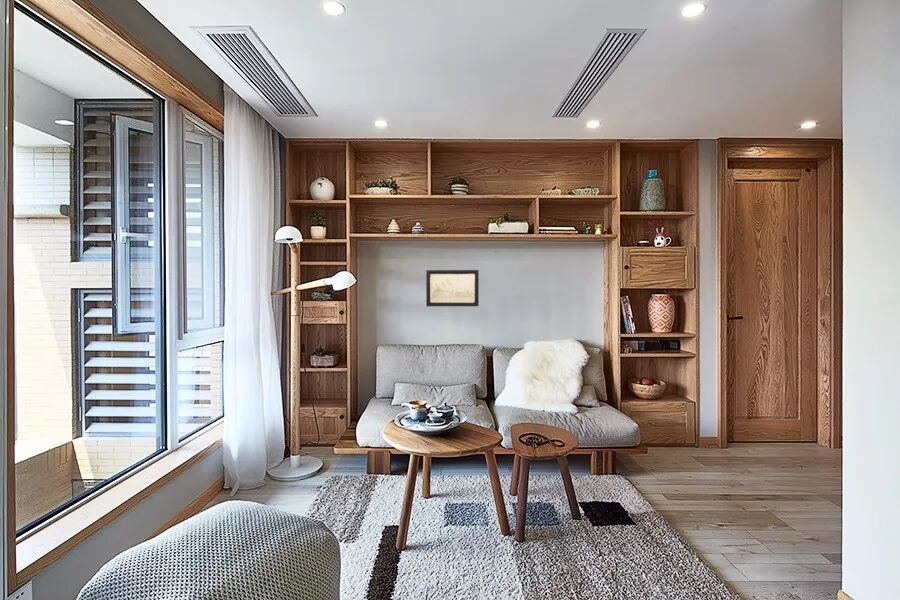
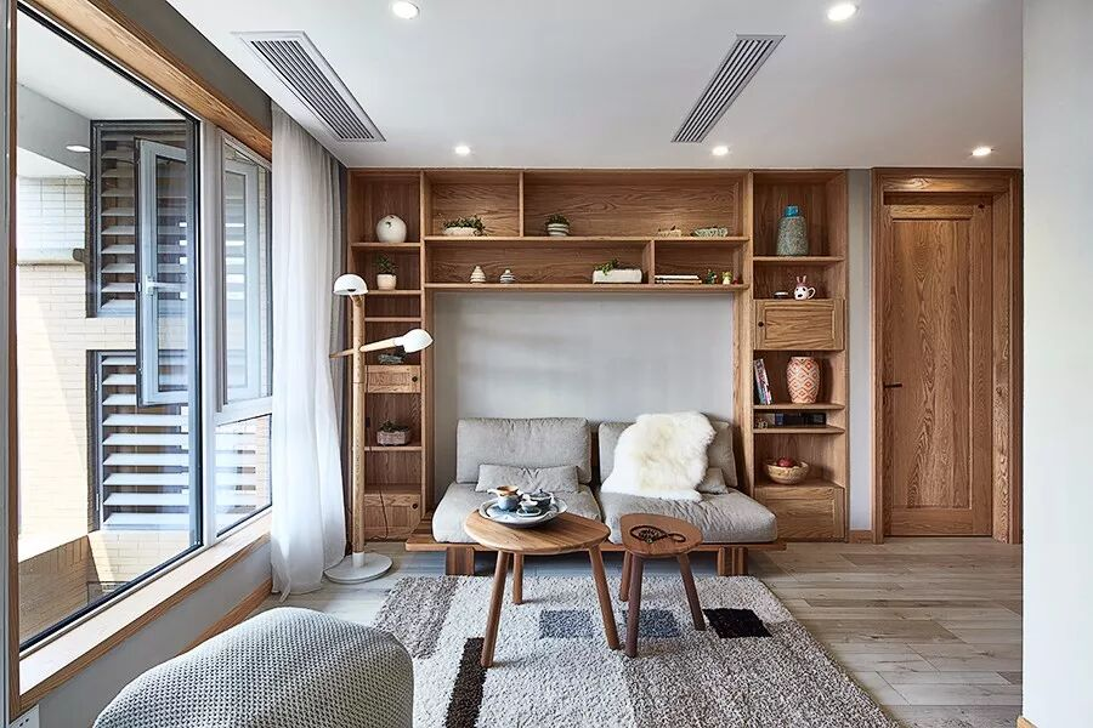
- wall art (452, 288)
